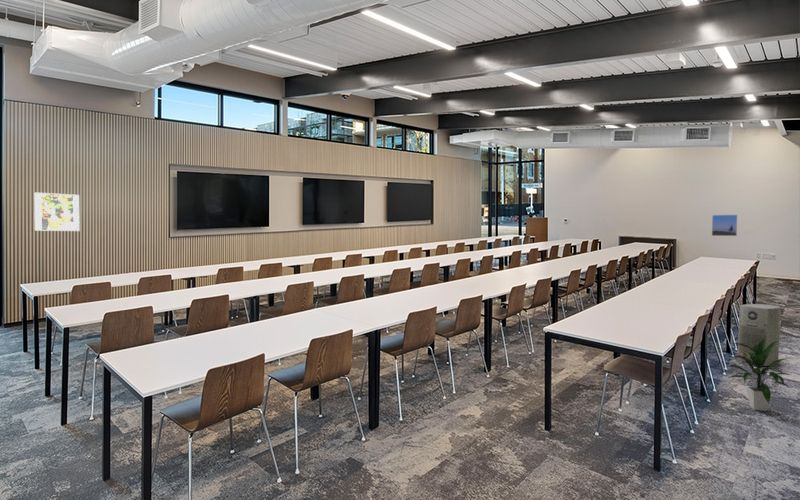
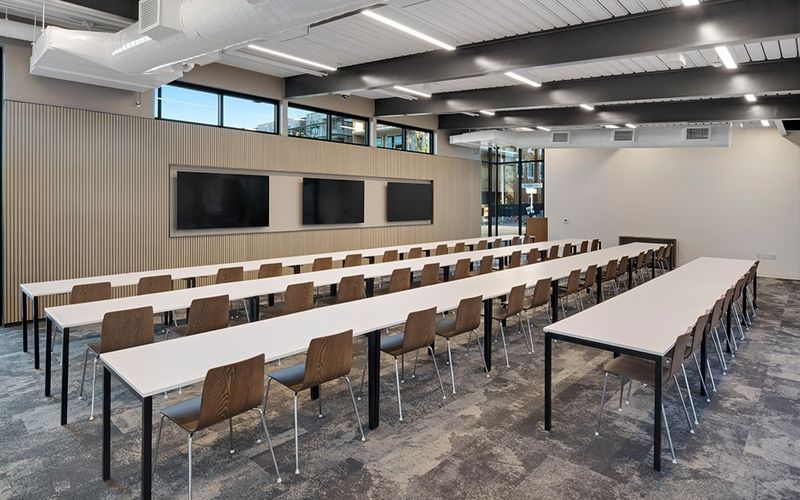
- air purifier (760, 333)
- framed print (724, 225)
- indoor plant (758, 373)
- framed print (57, 212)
